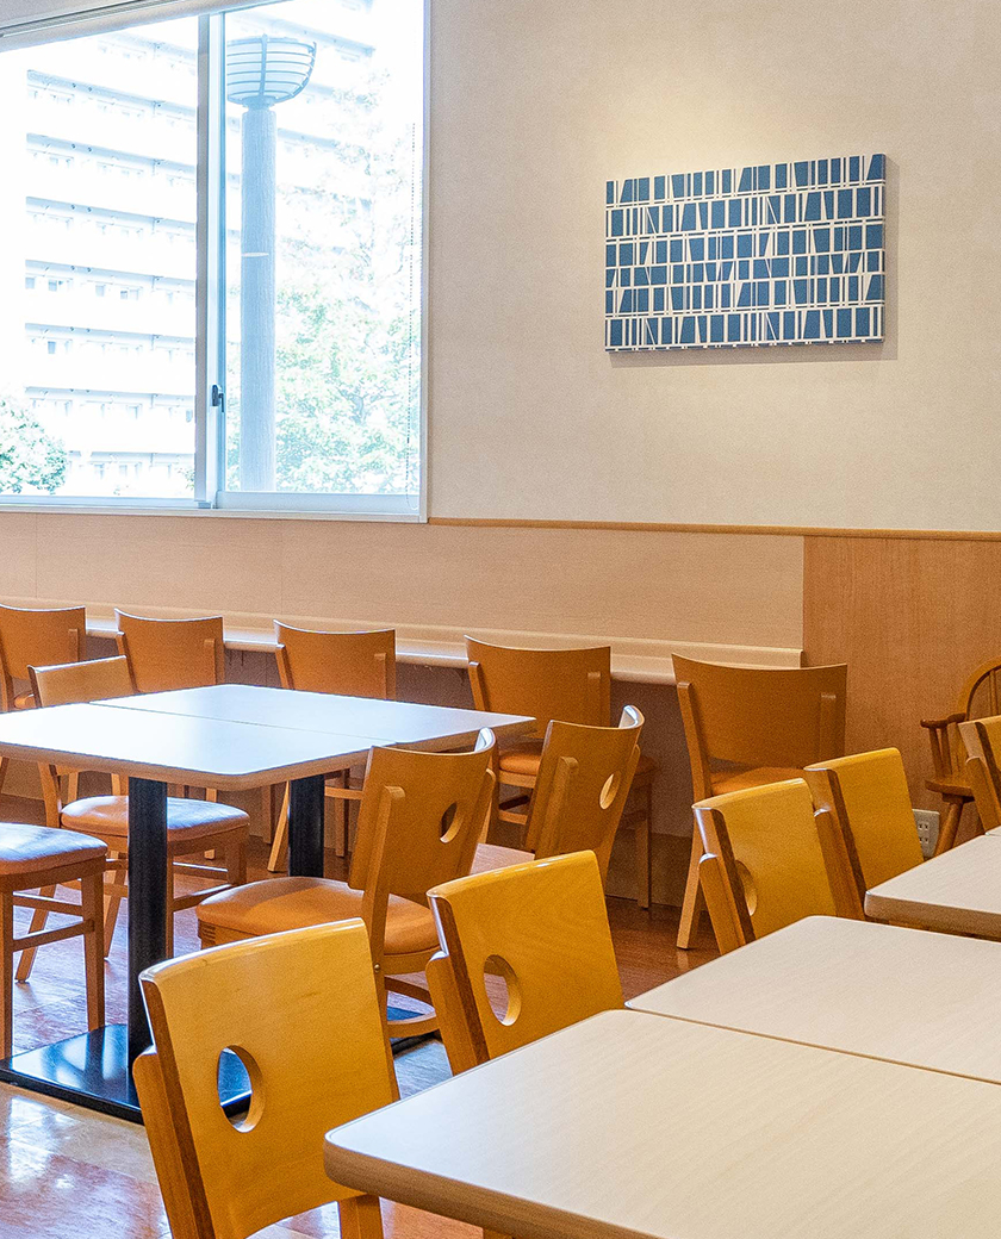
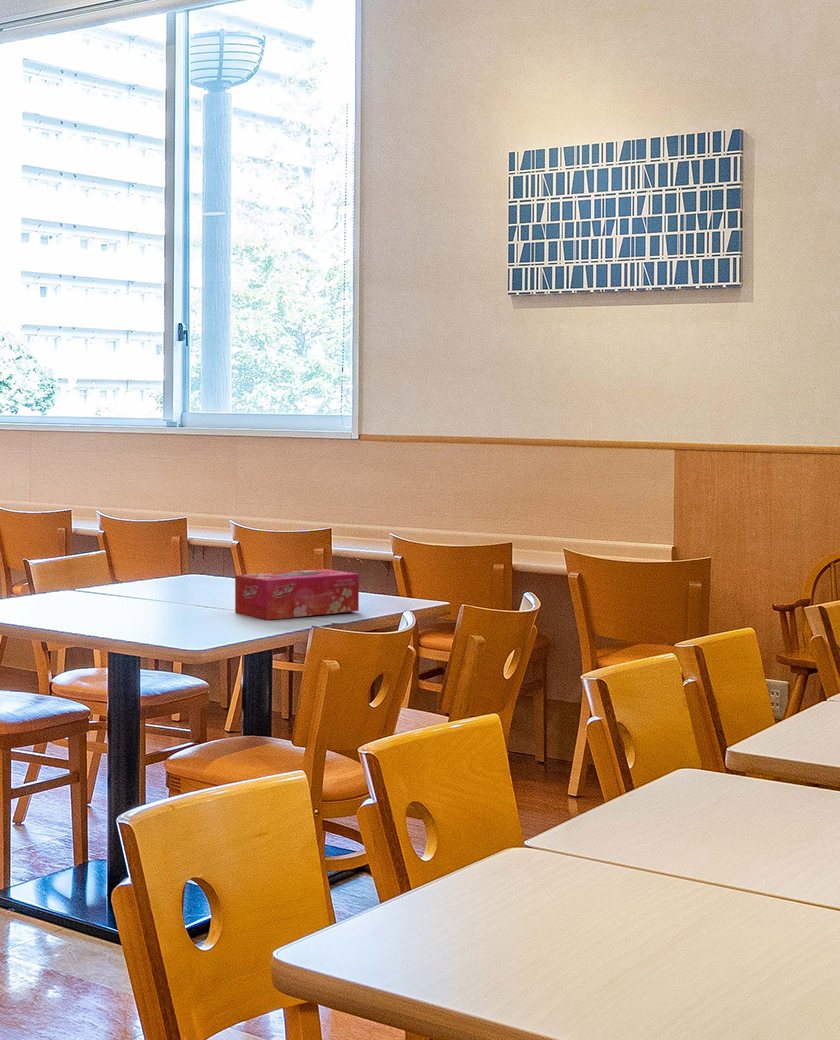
+ tissue box (297, 593)
